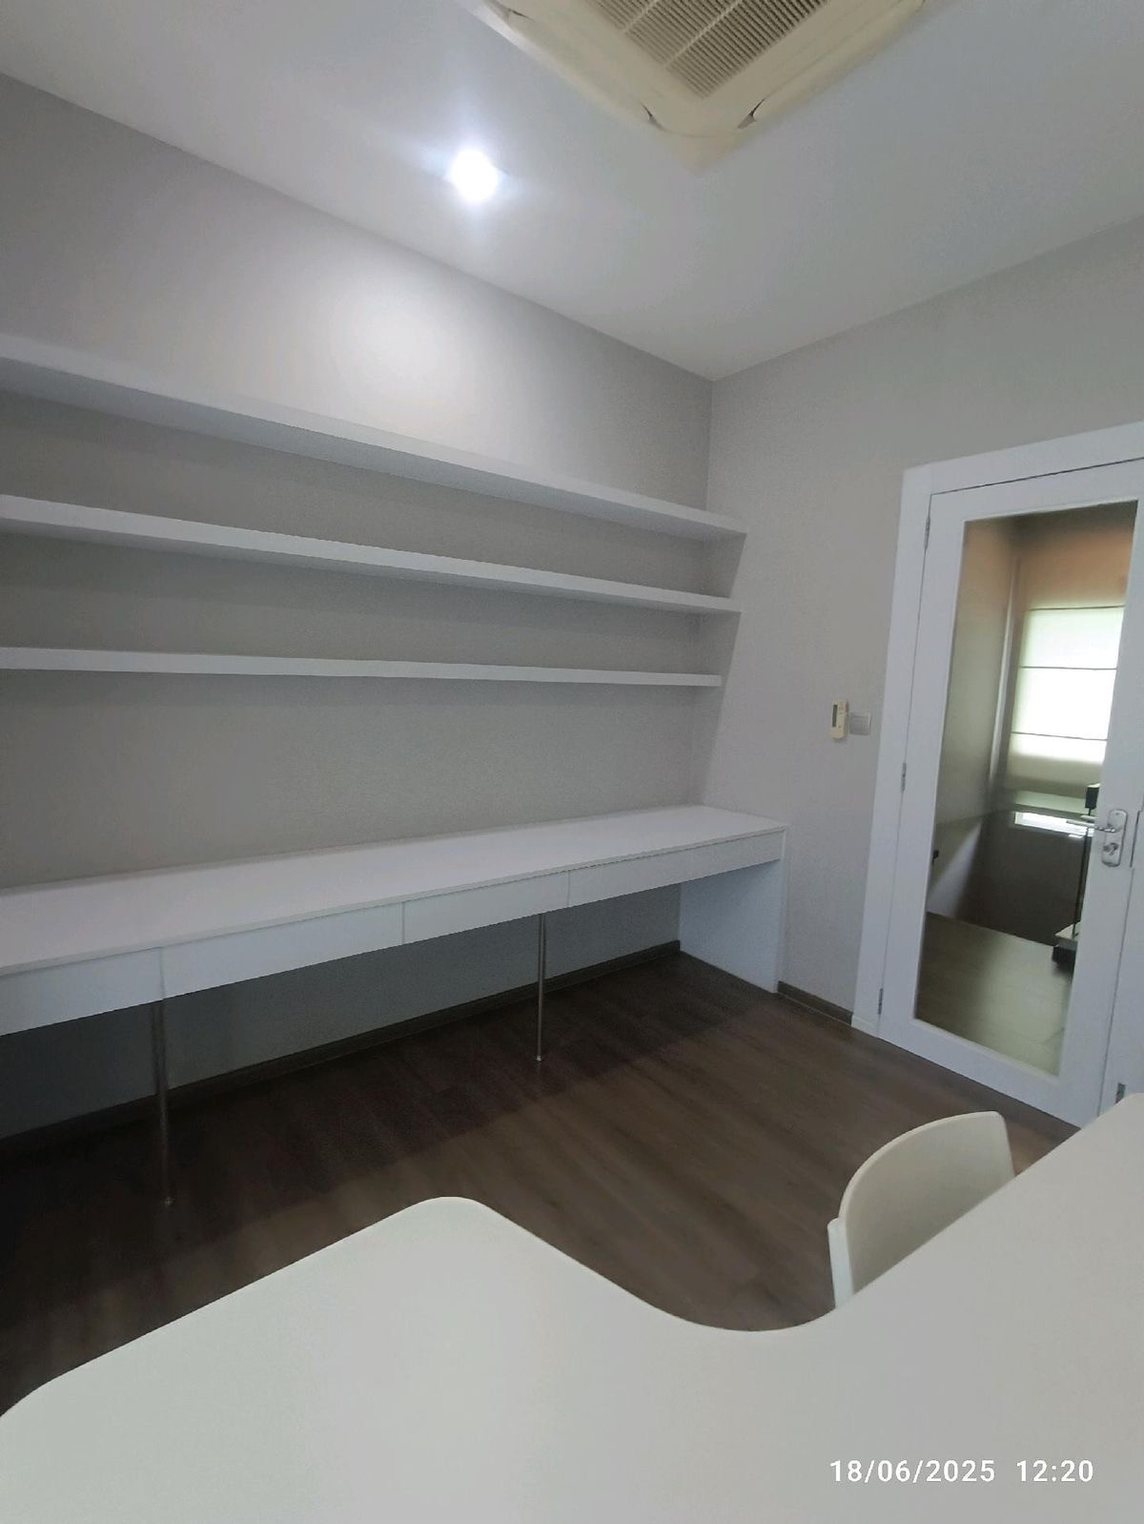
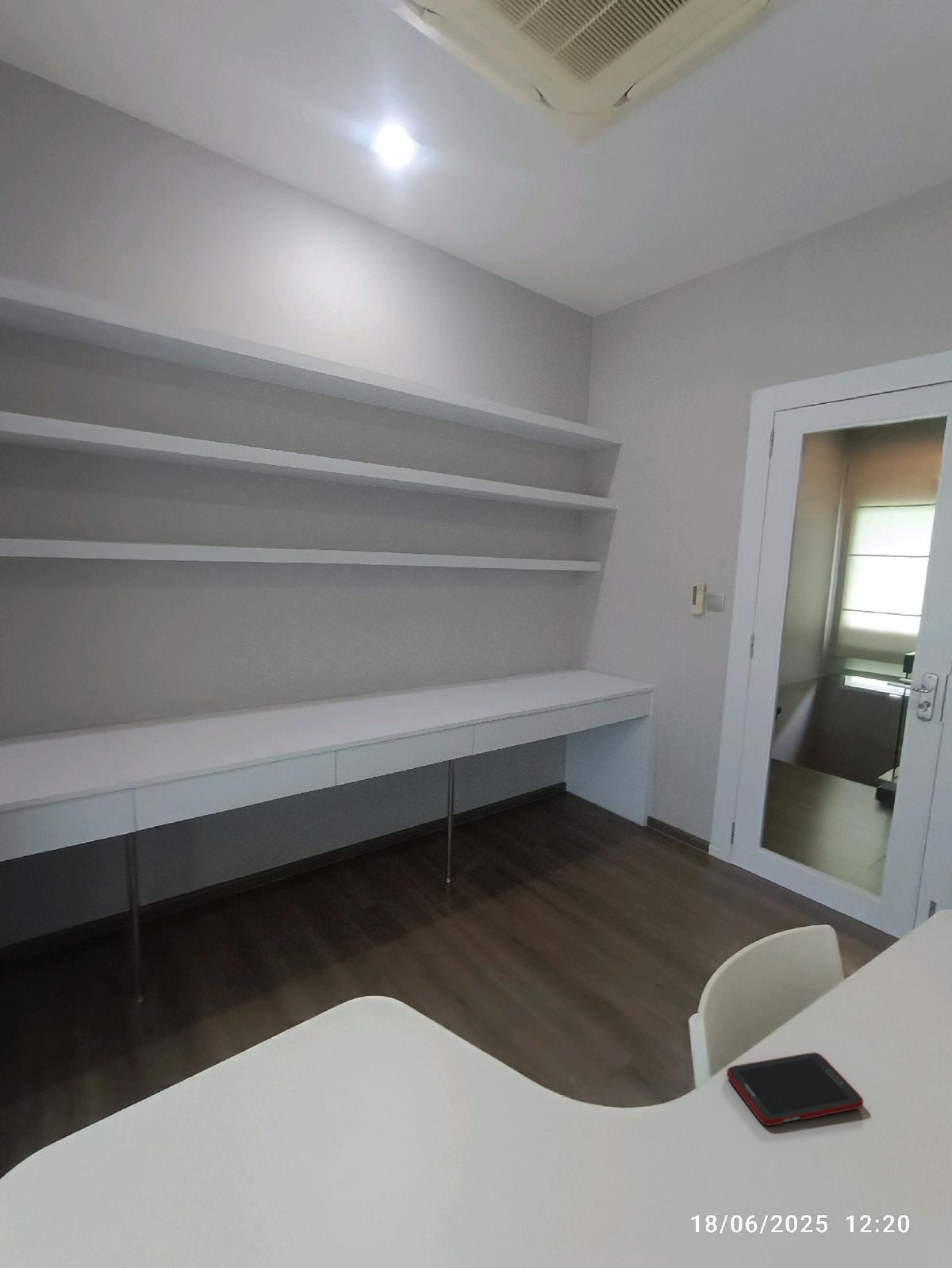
+ cell phone (793, 1087)
